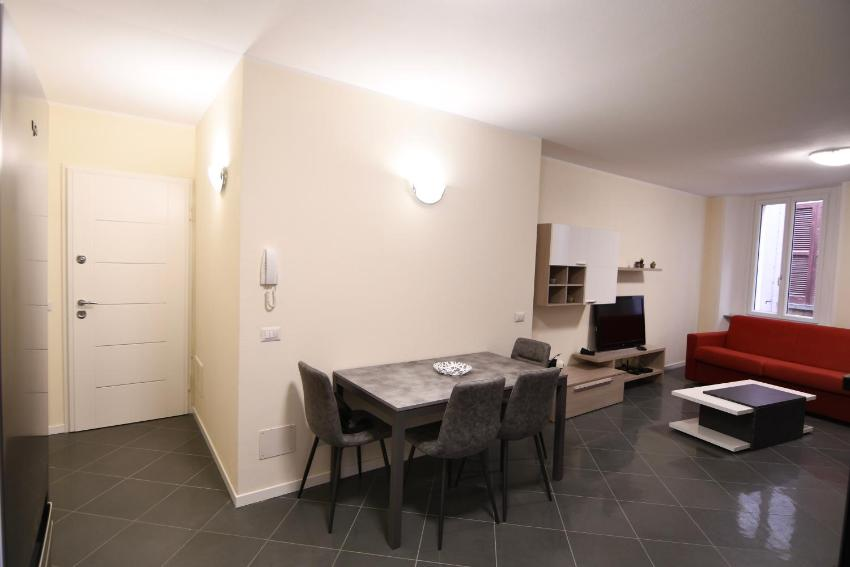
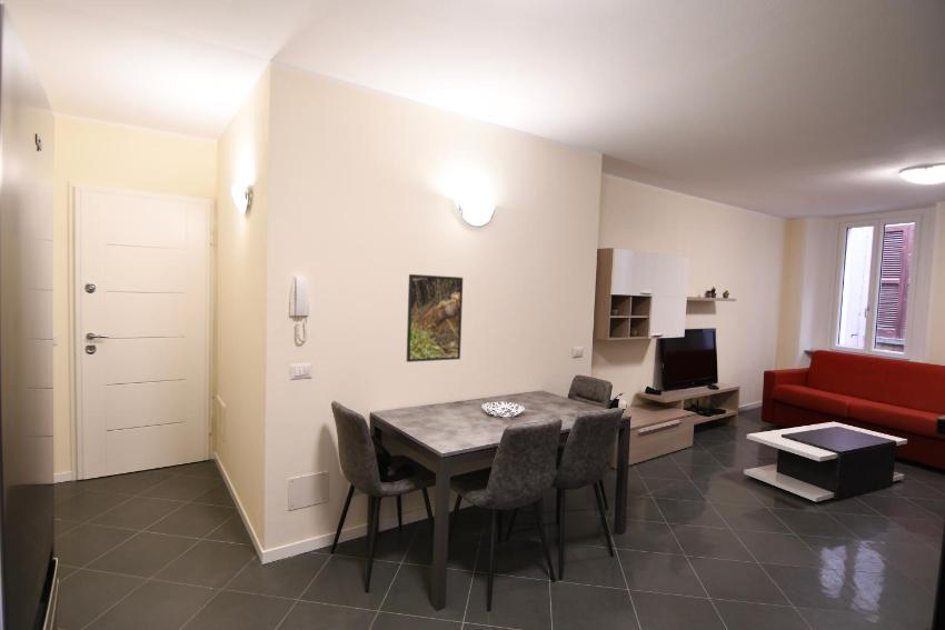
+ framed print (435, 318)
